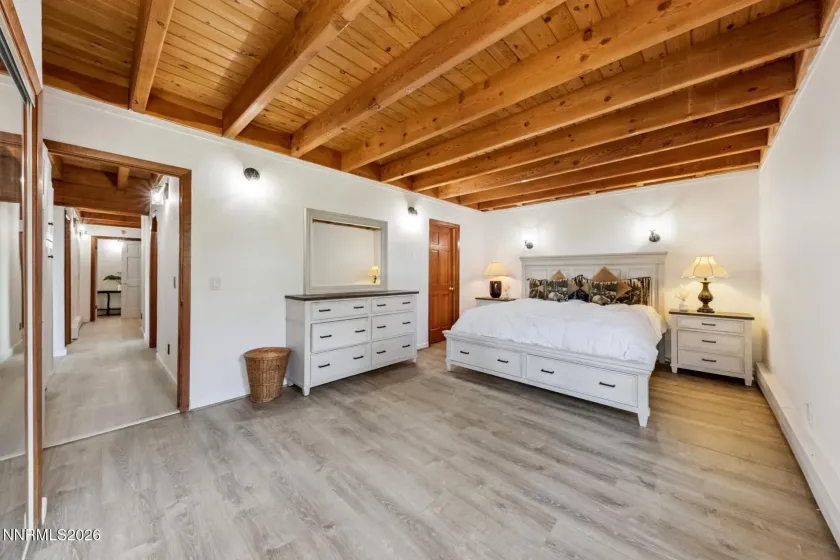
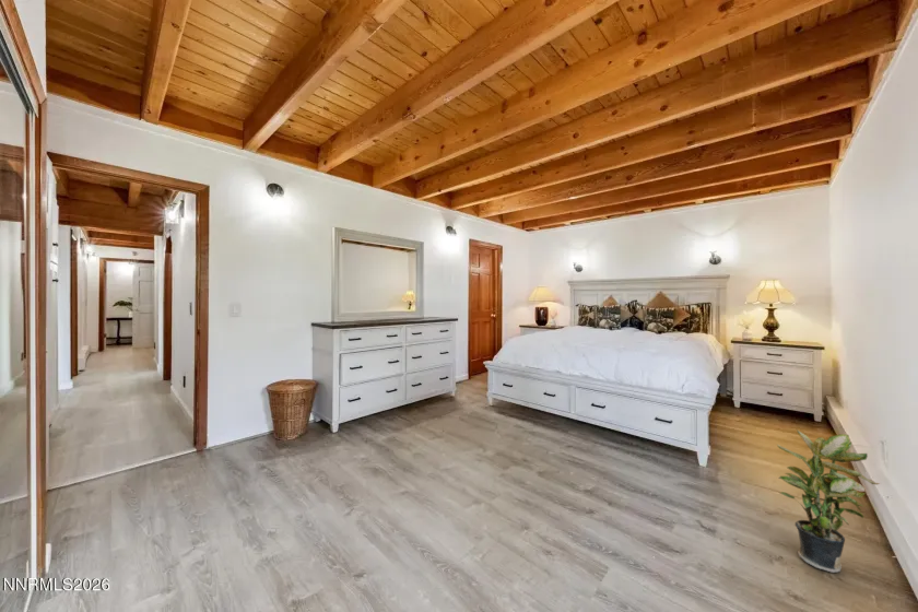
+ potted plant (825, 496)
